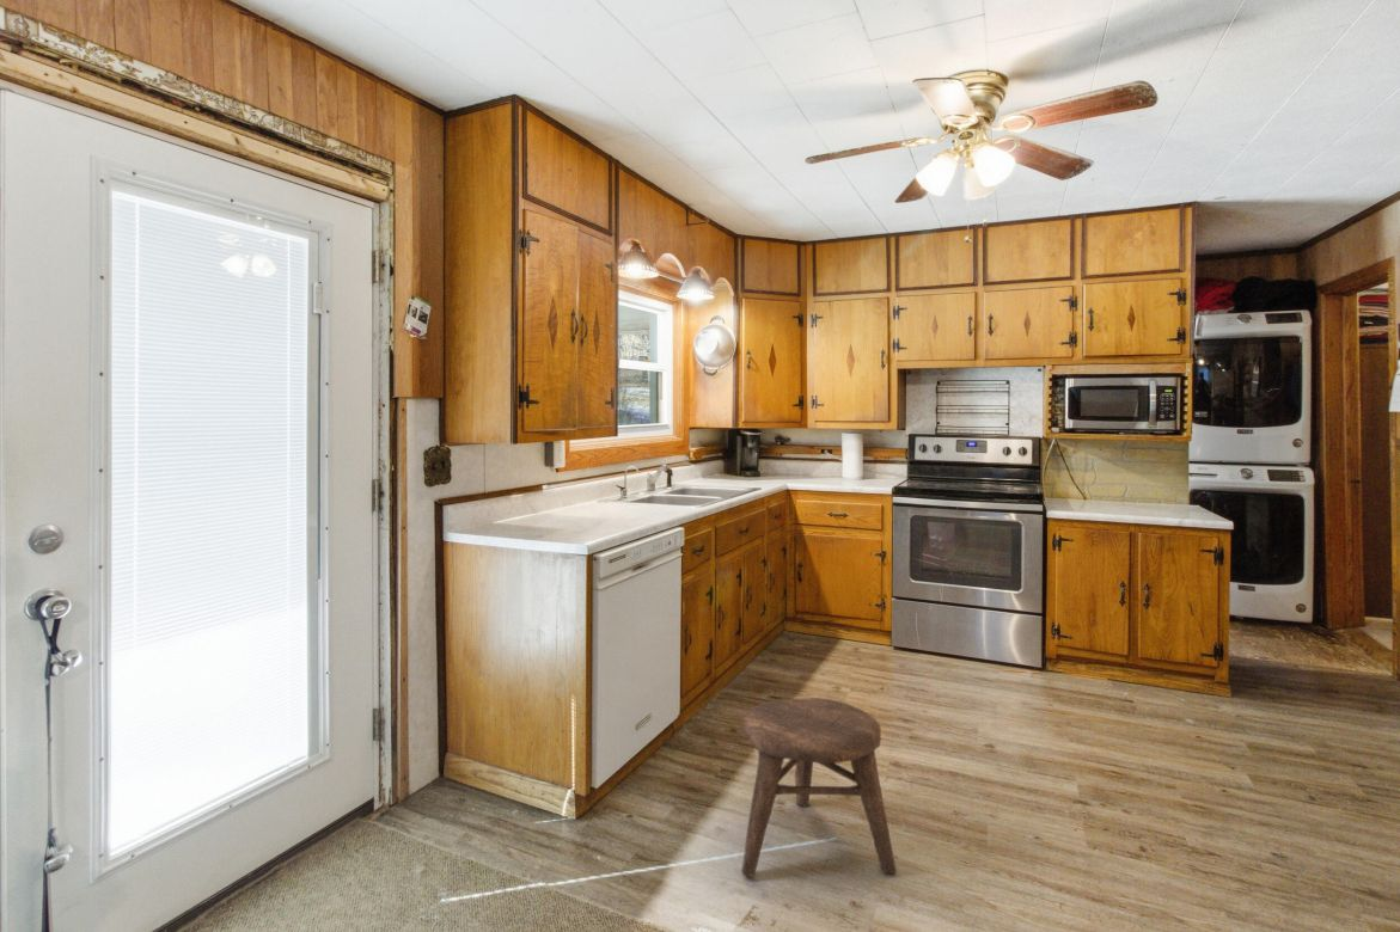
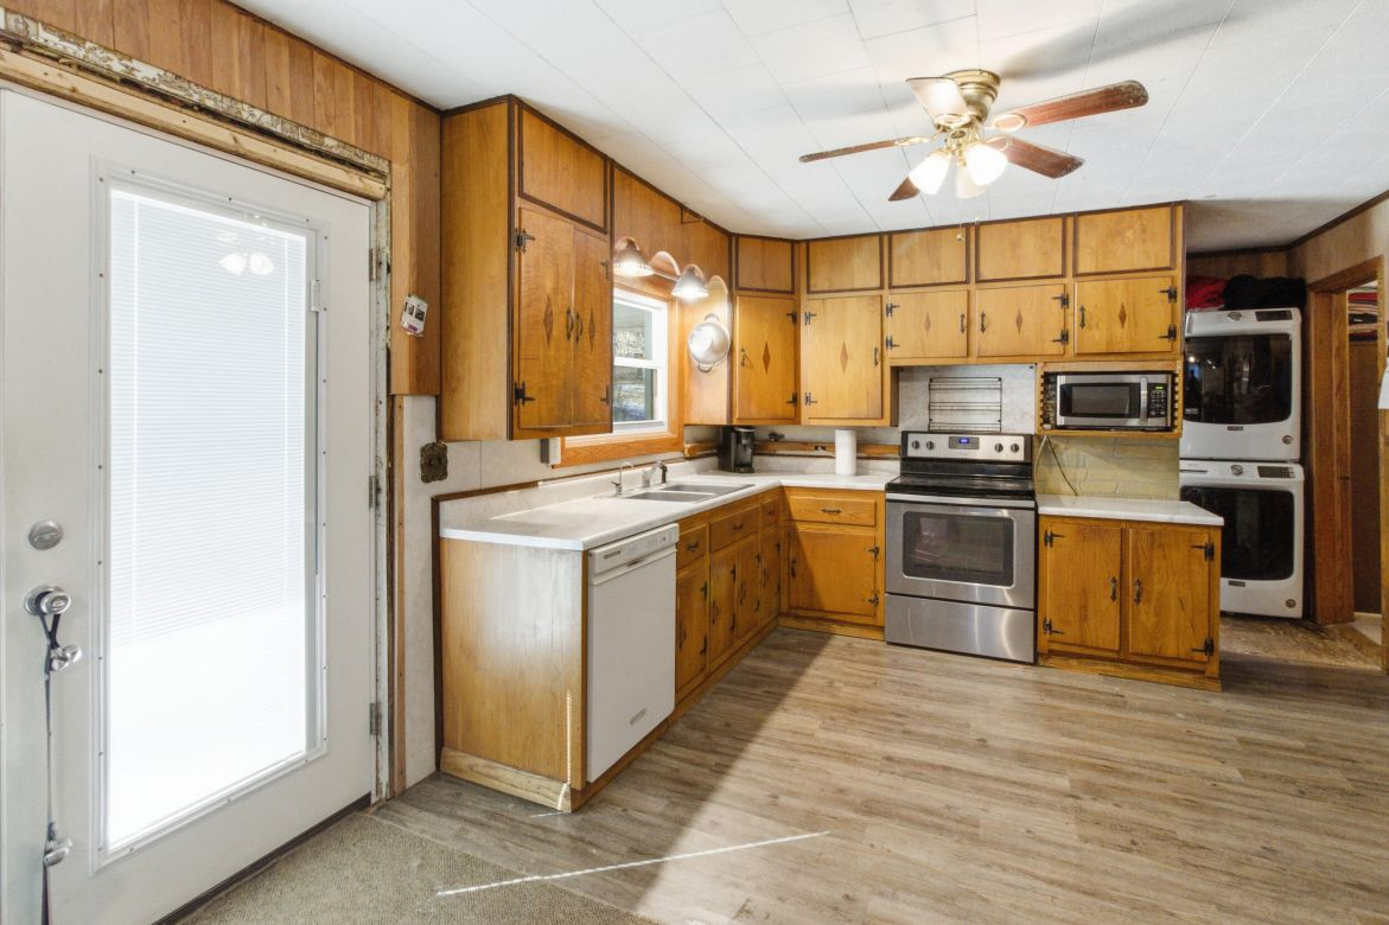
- stool (818, 786)
